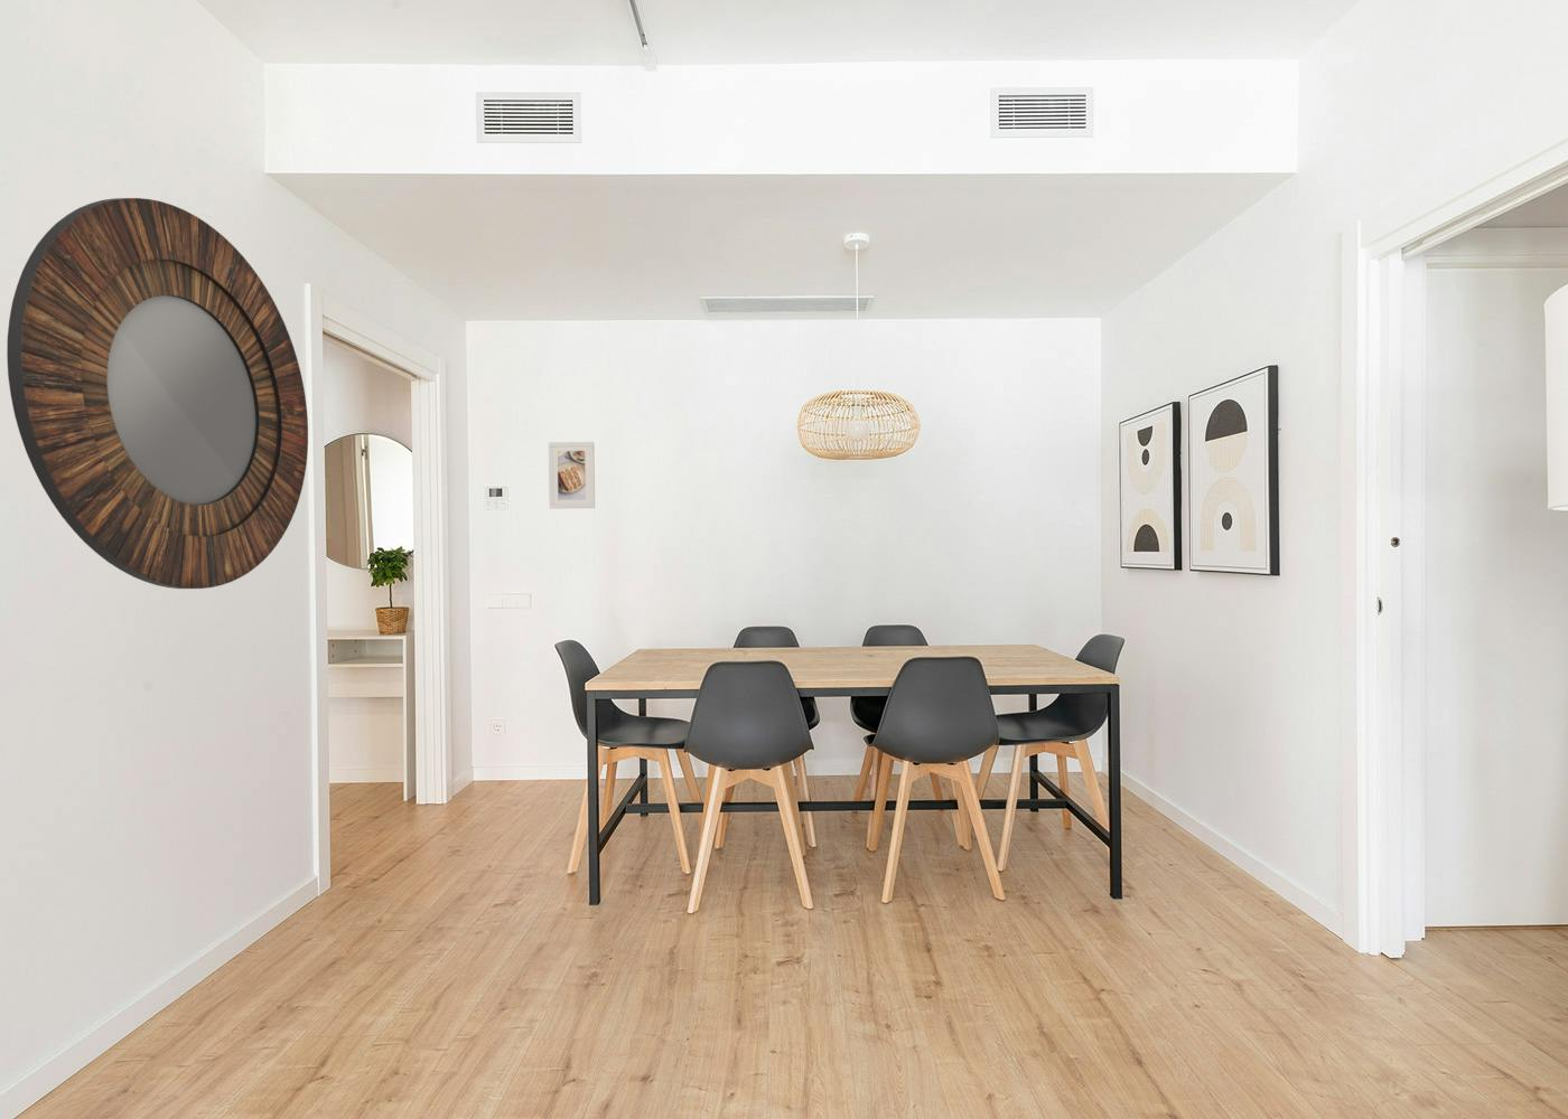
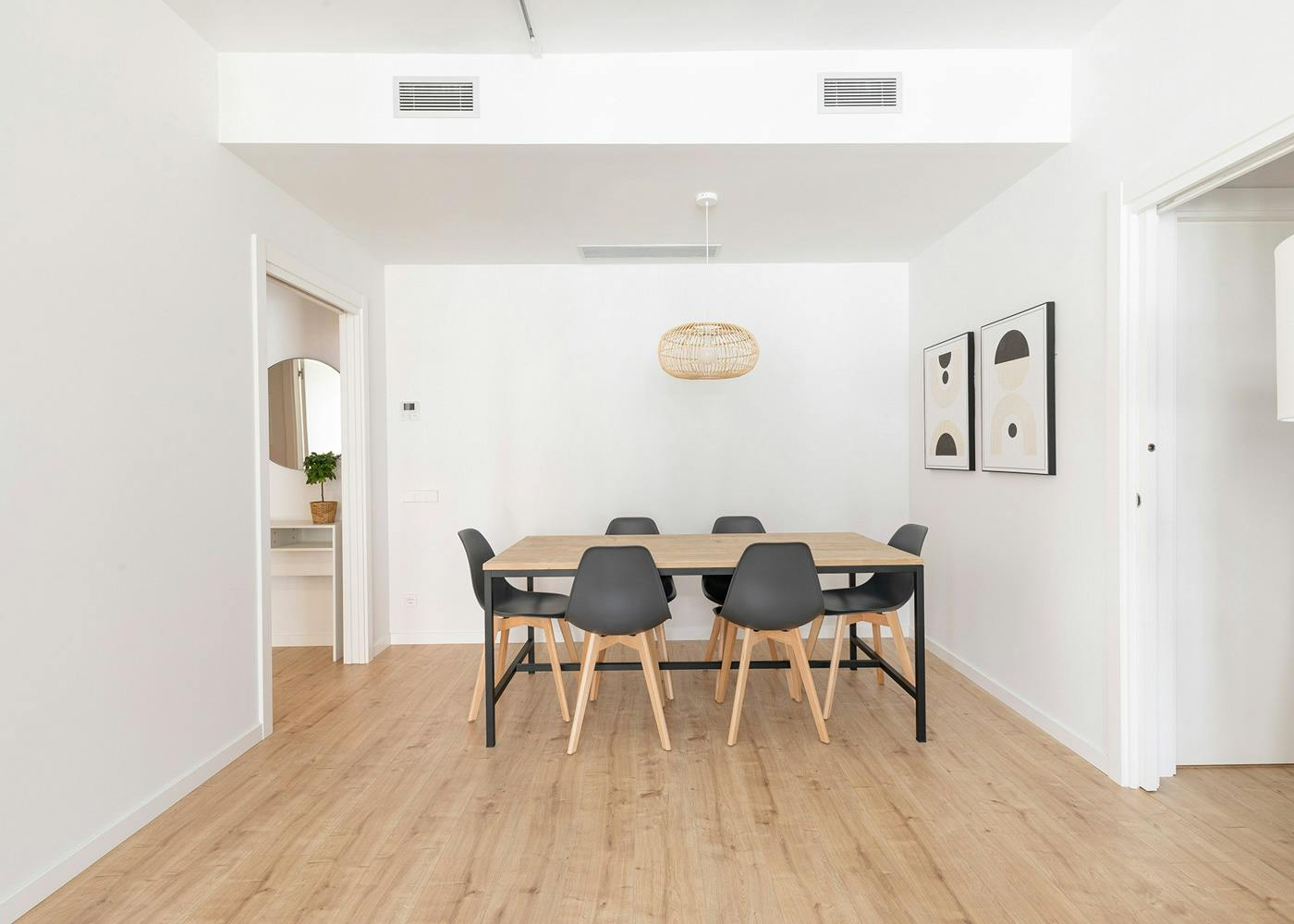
- home mirror (191, 402)
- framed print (571, 475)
